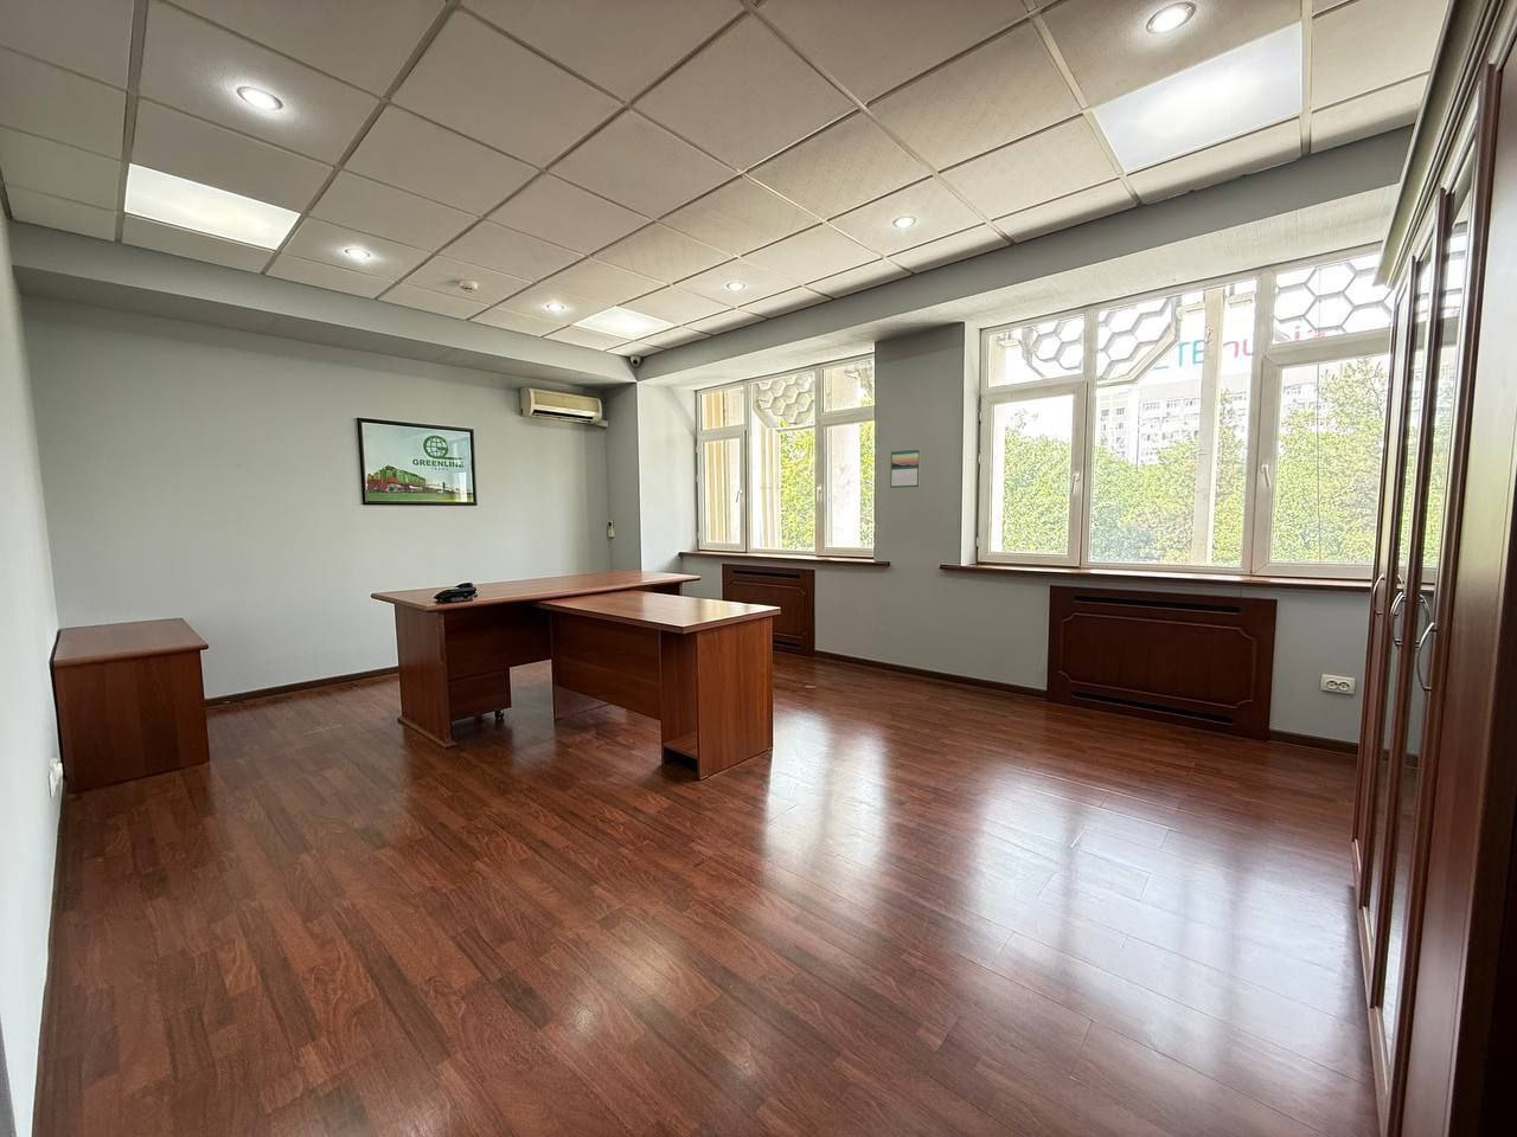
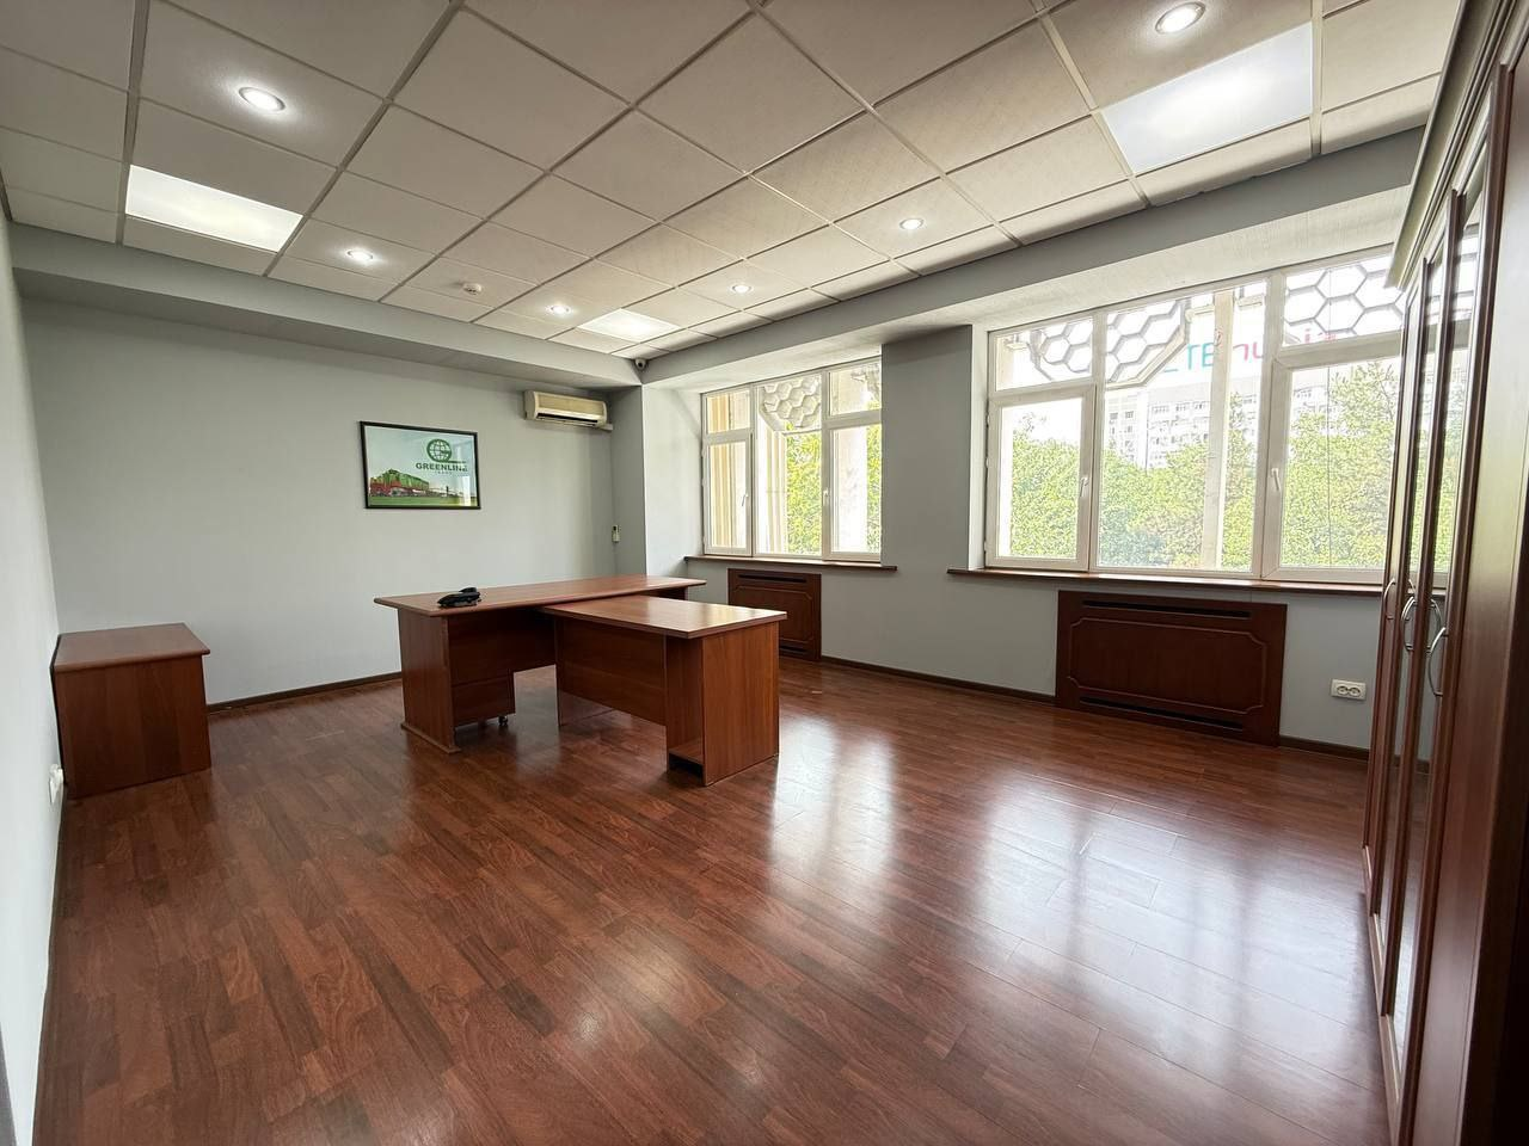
- calendar (904, 468)
